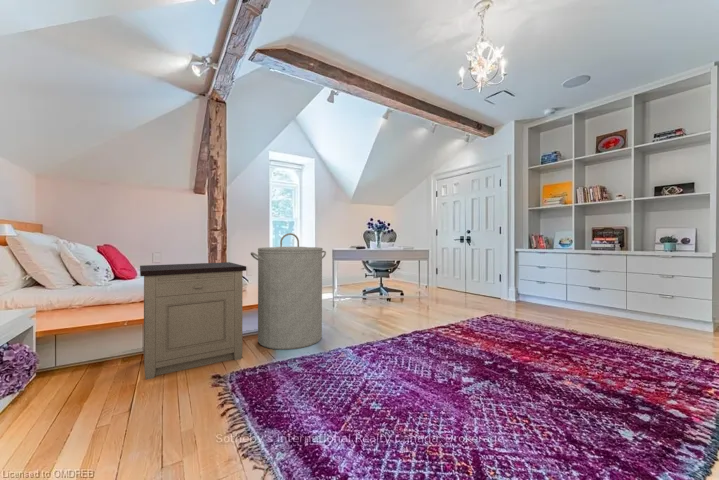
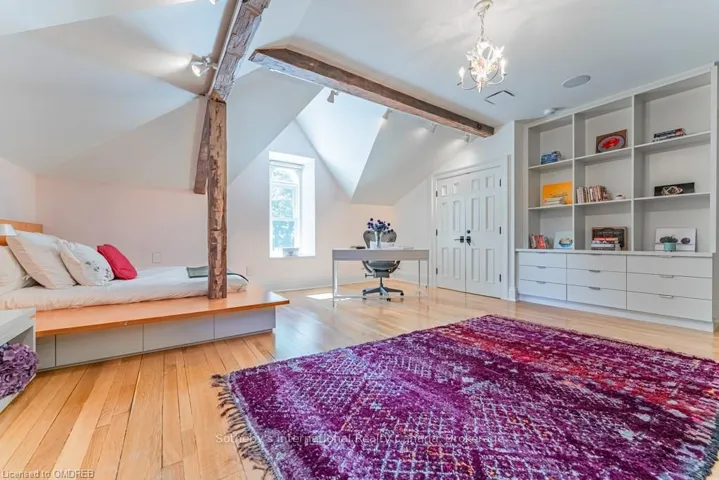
- nightstand (192, 311)
- laundry hamper (290, 286)
